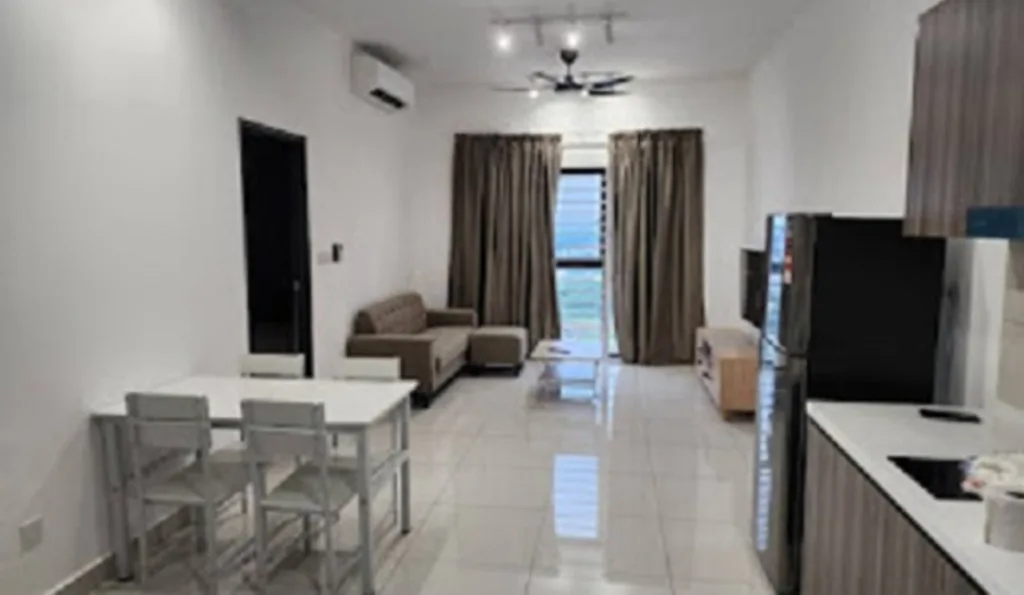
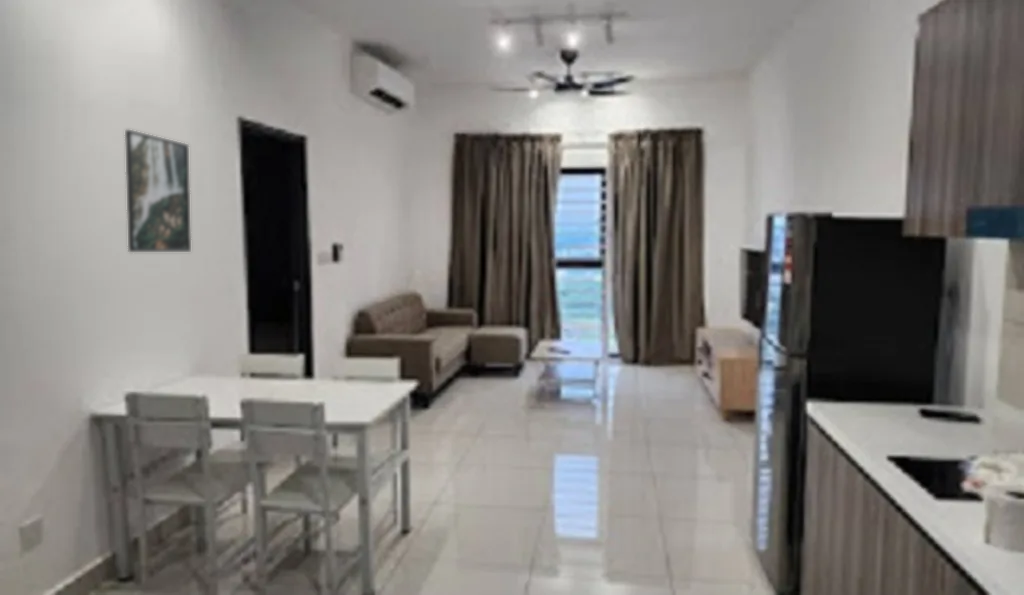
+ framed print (160, 195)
